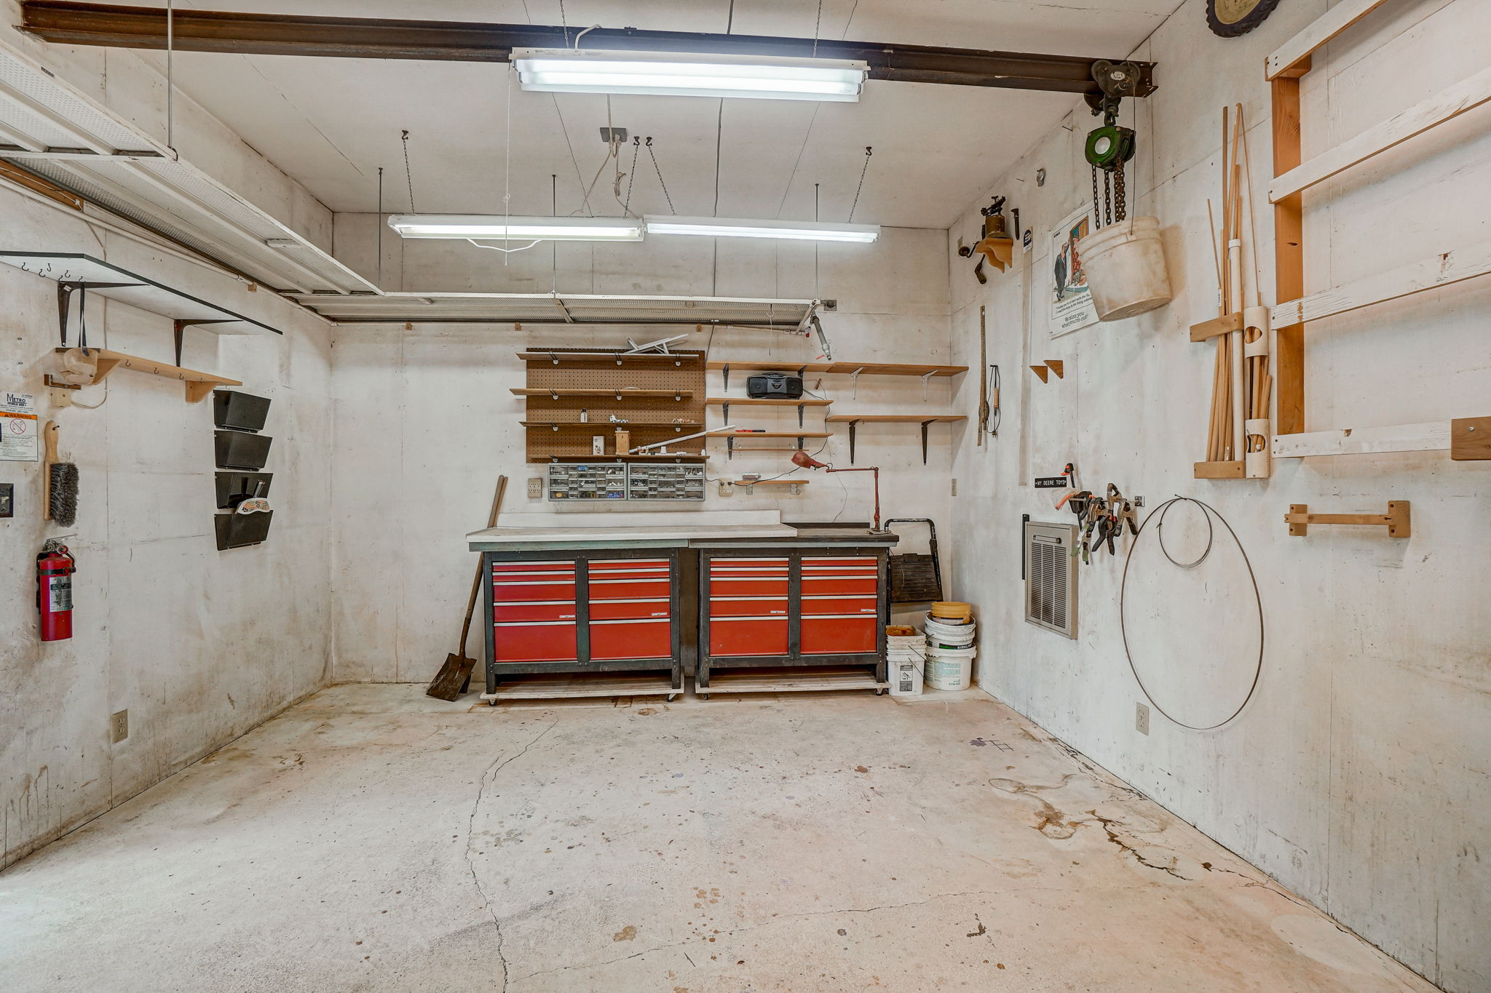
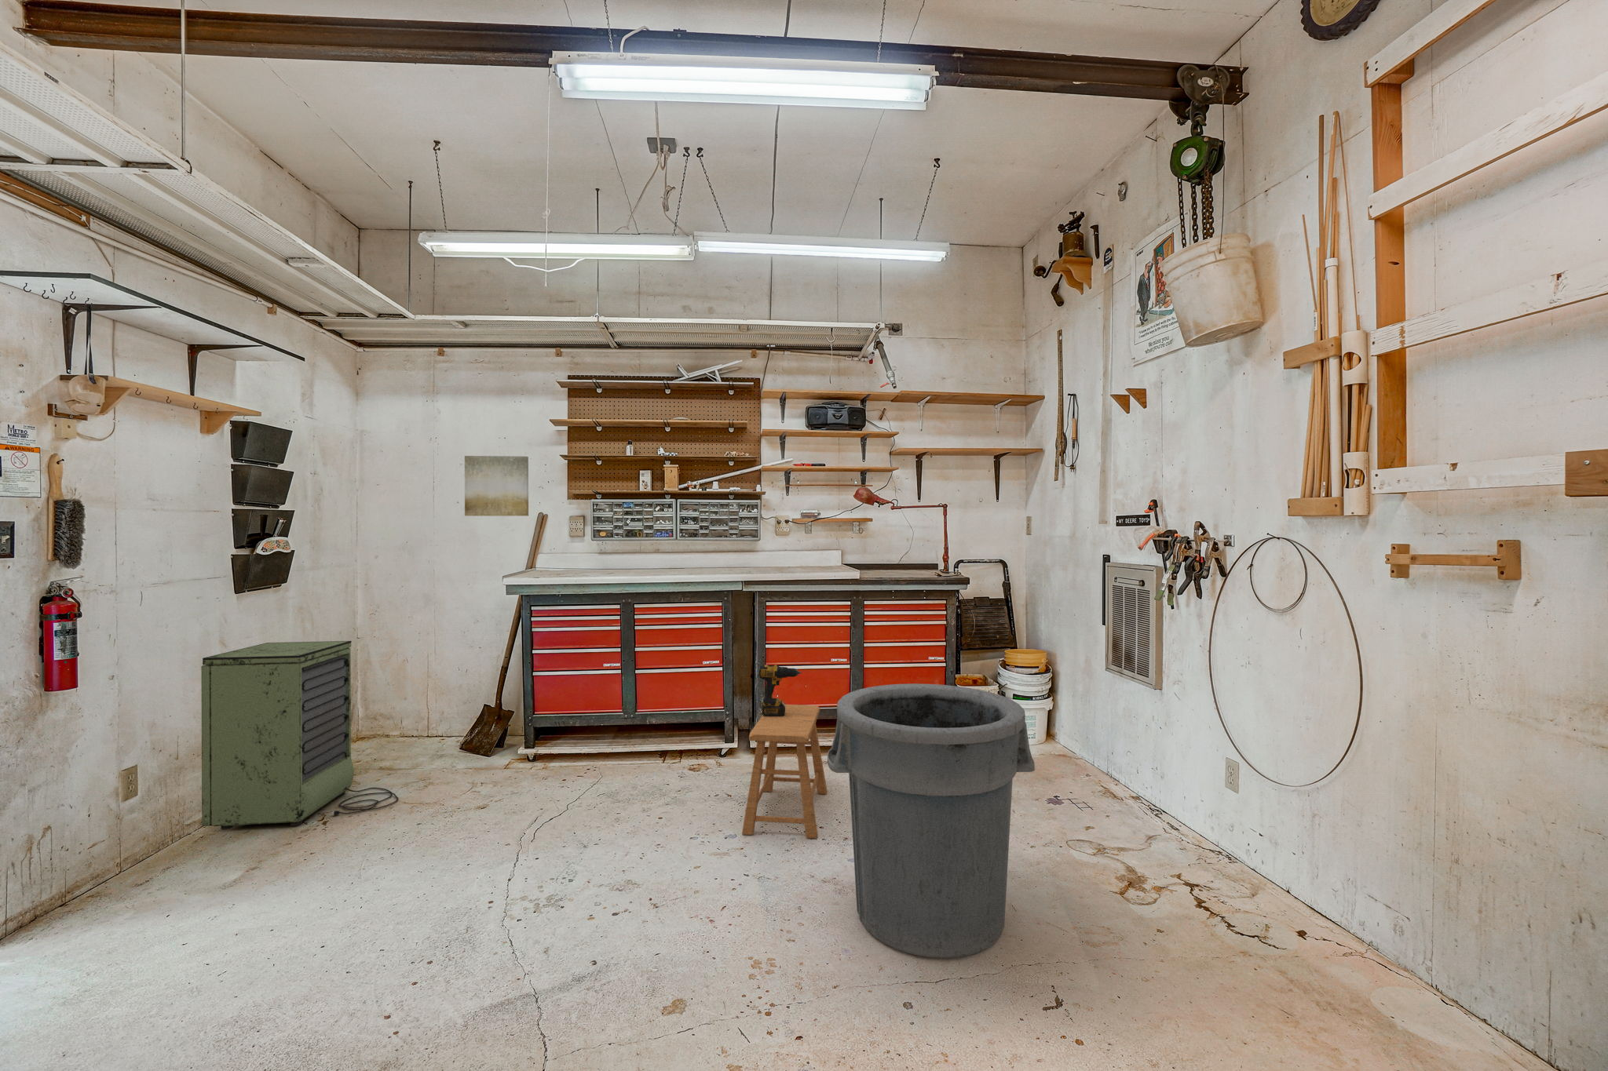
+ storage cabinet (314, 727)
+ trash can (929, 809)
+ stool (785, 770)
+ wall art (496, 485)
+ power drill (778, 684)
